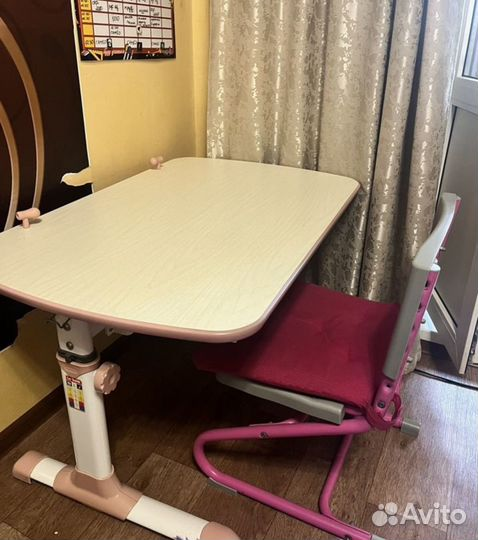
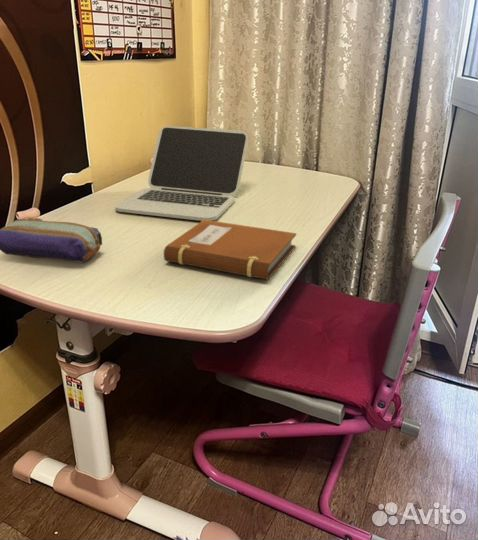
+ laptop (184, 168)
+ notebook (229, 246)
+ pencil case (48, 240)
